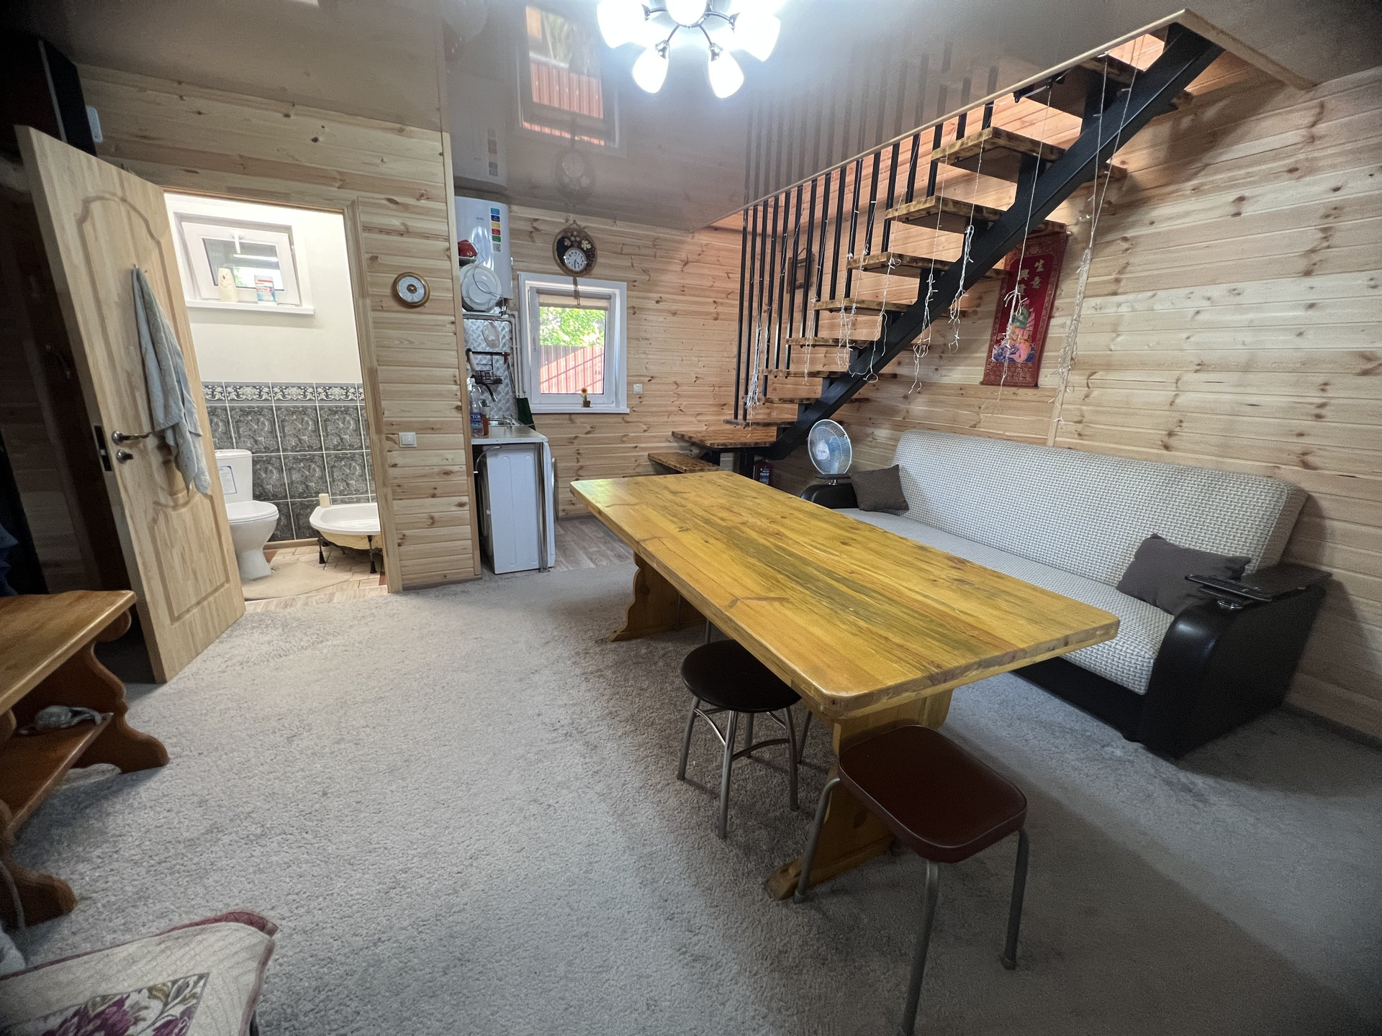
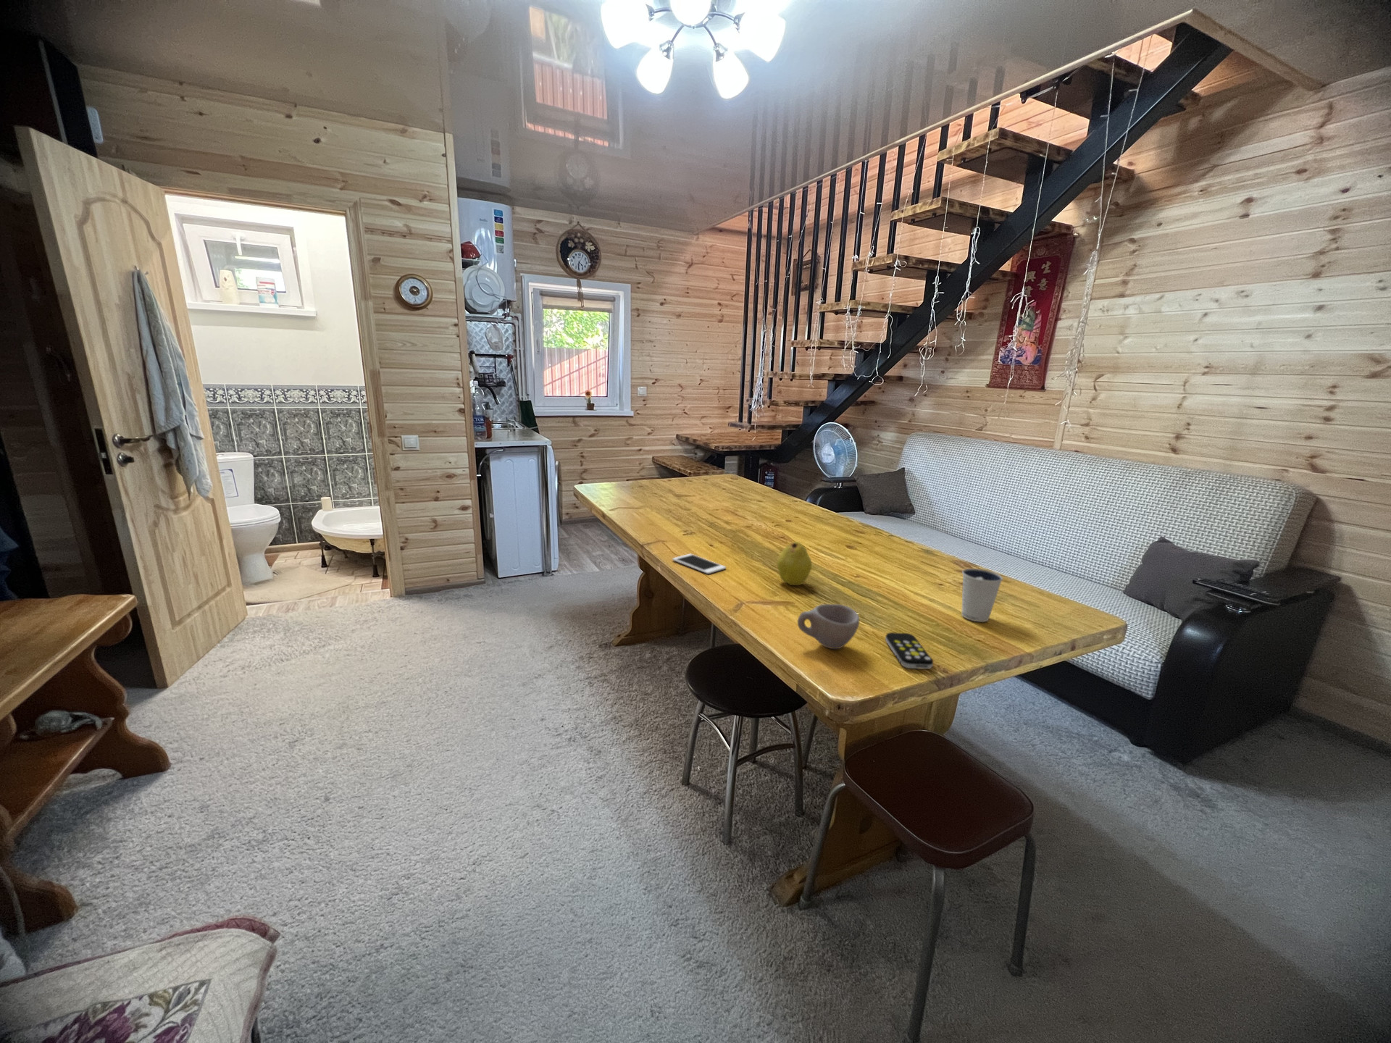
+ cell phone (699, 563)
+ remote control (908, 649)
+ fruit (794, 562)
+ dixie cup (978, 596)
+ cup (827, 629)
